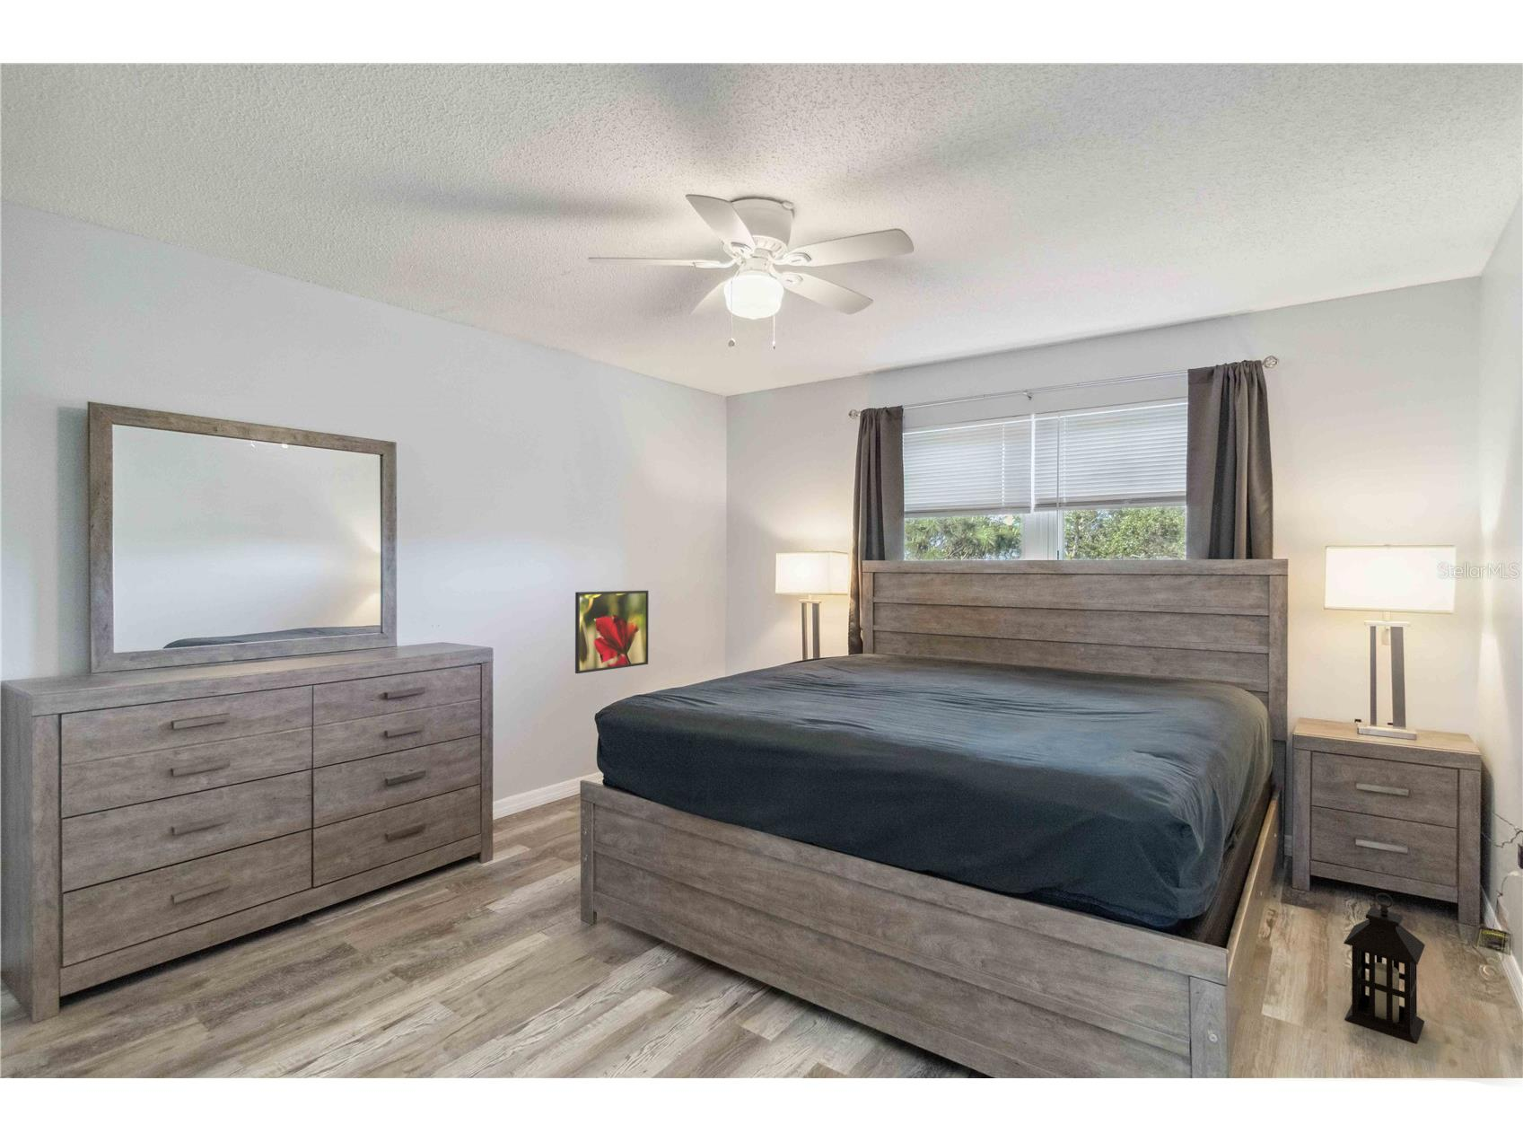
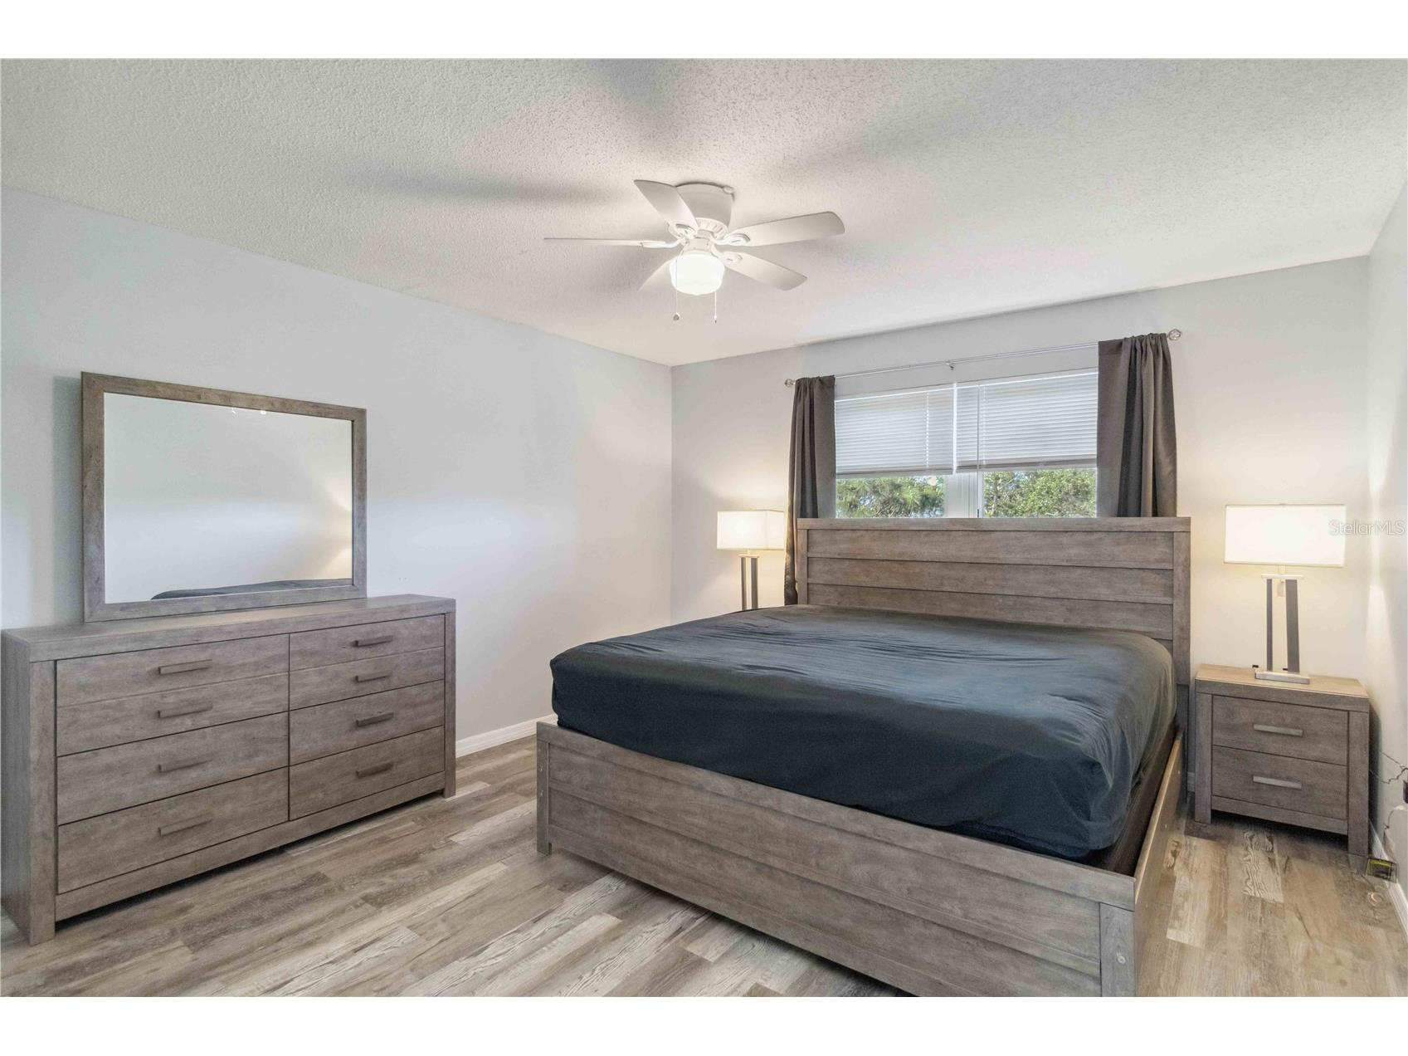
- lantern (1384, 956)
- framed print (613, 630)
